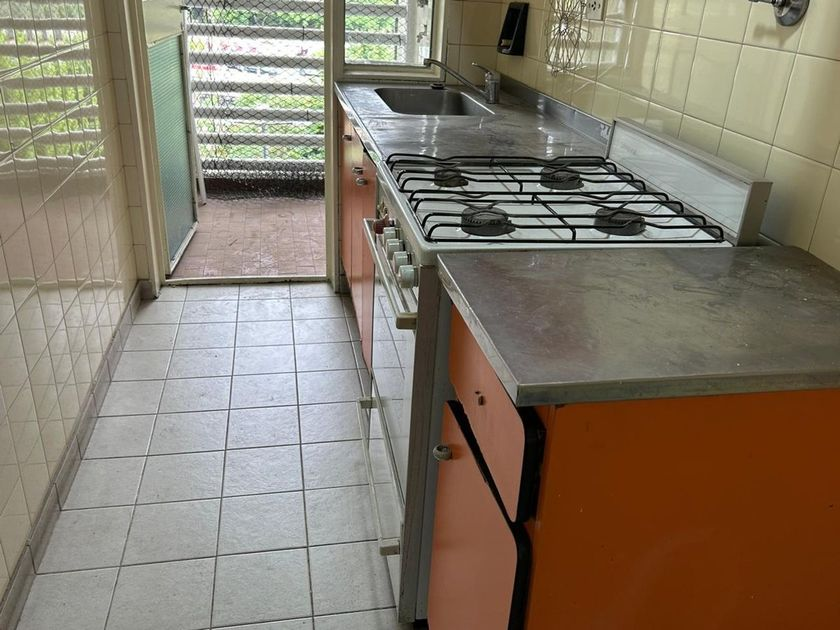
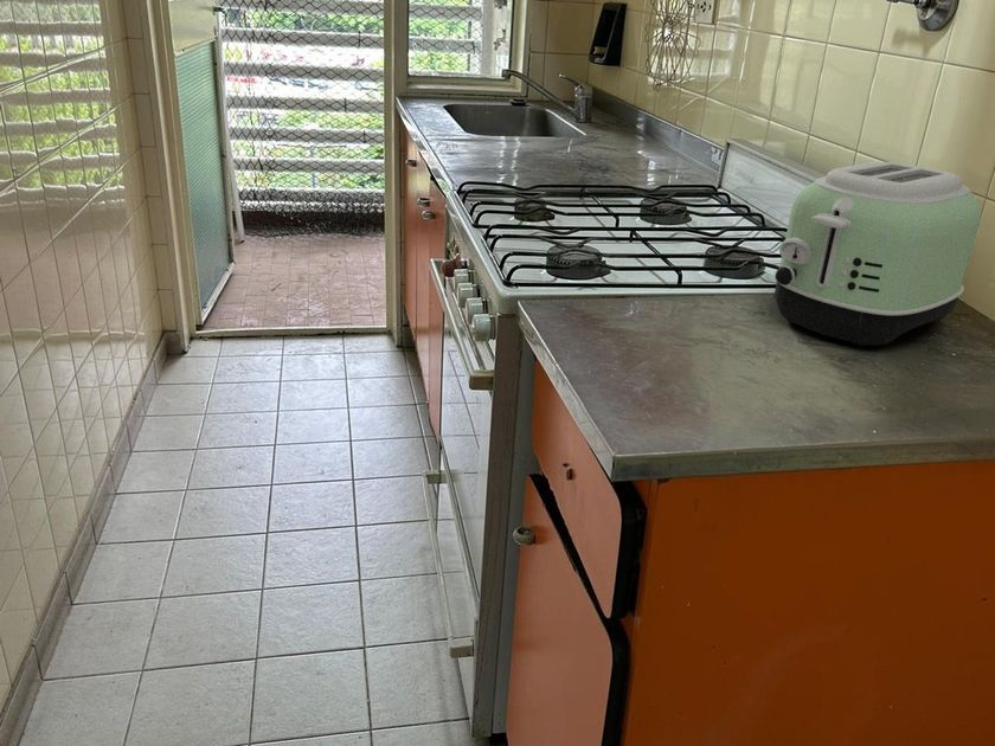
+ toaster (872, 249)
